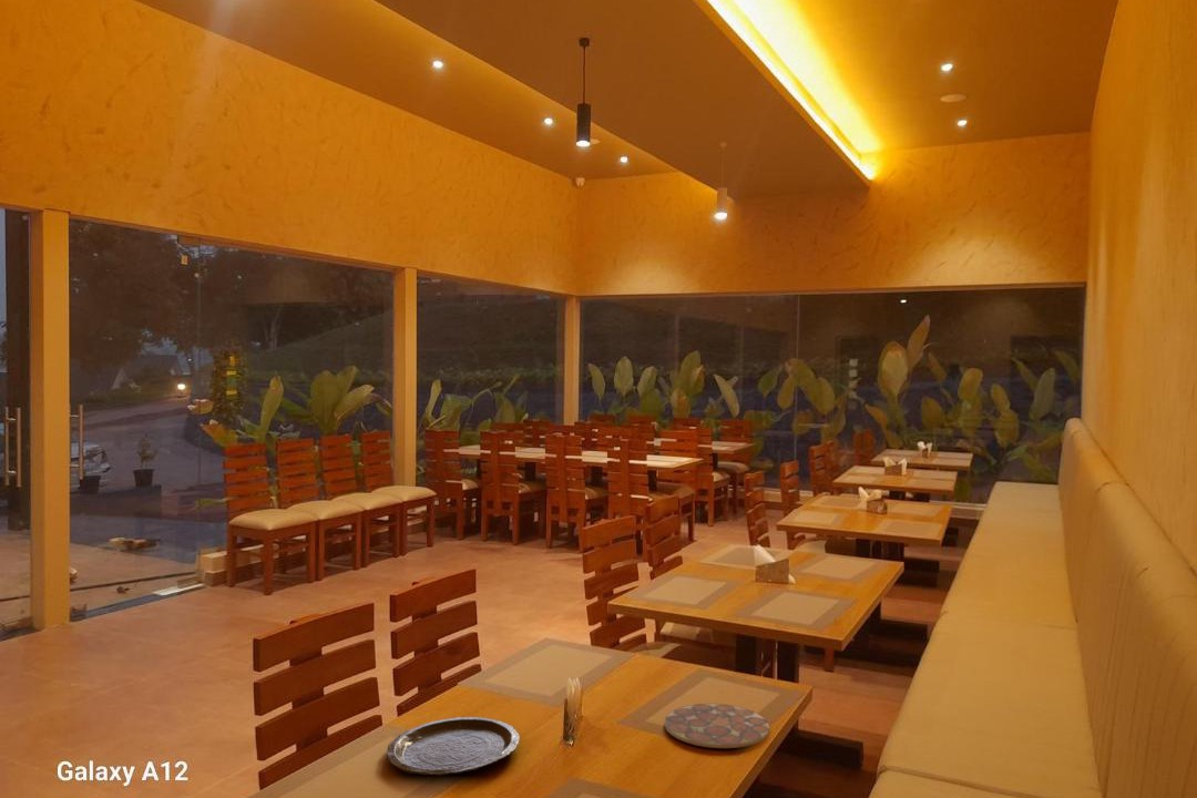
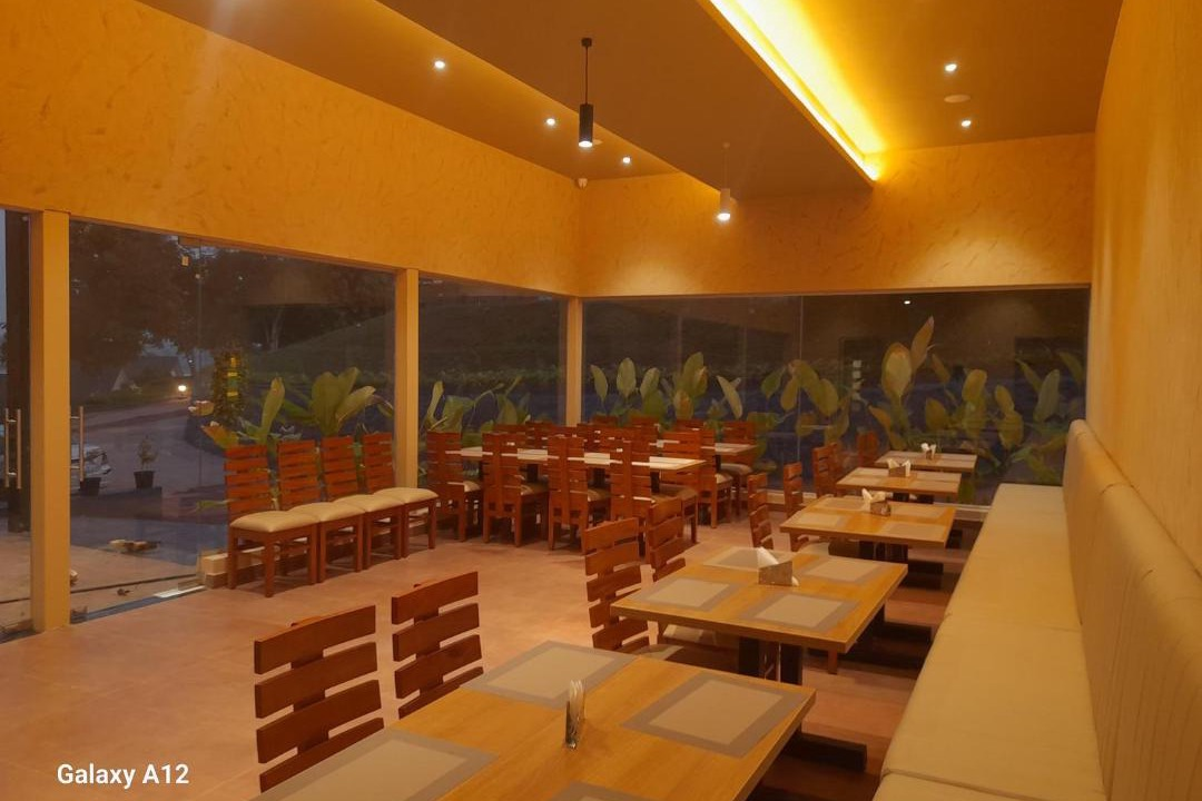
- plate (453, 746)
- plate (716, 724)
